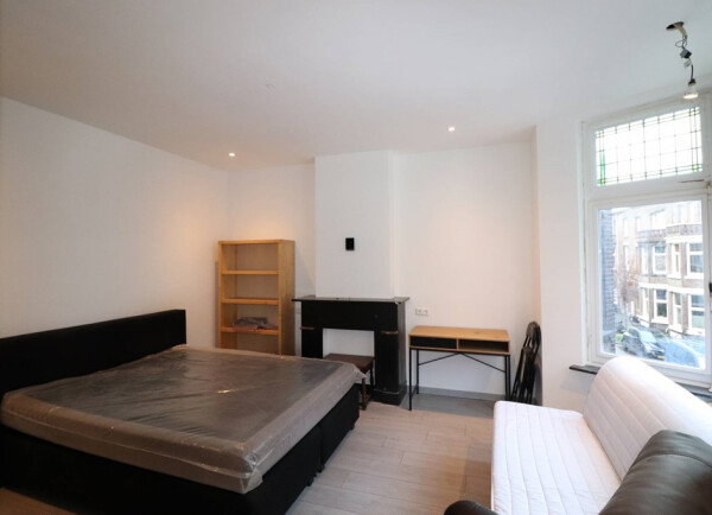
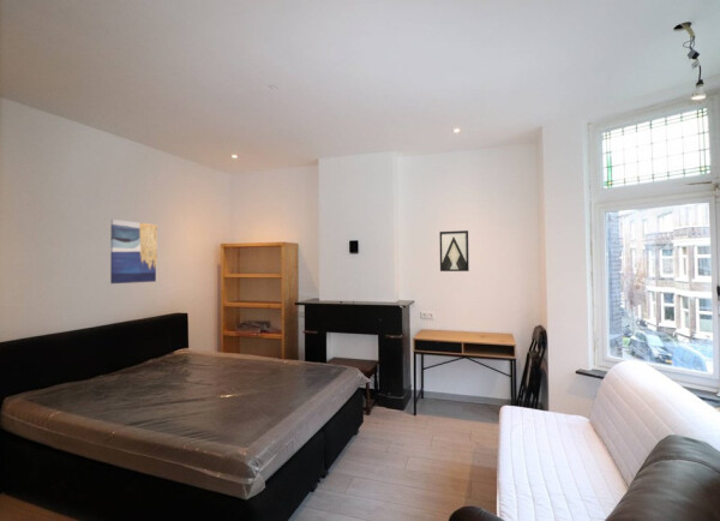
+ wall art (454, 251)
+ wall art (134, 252)
